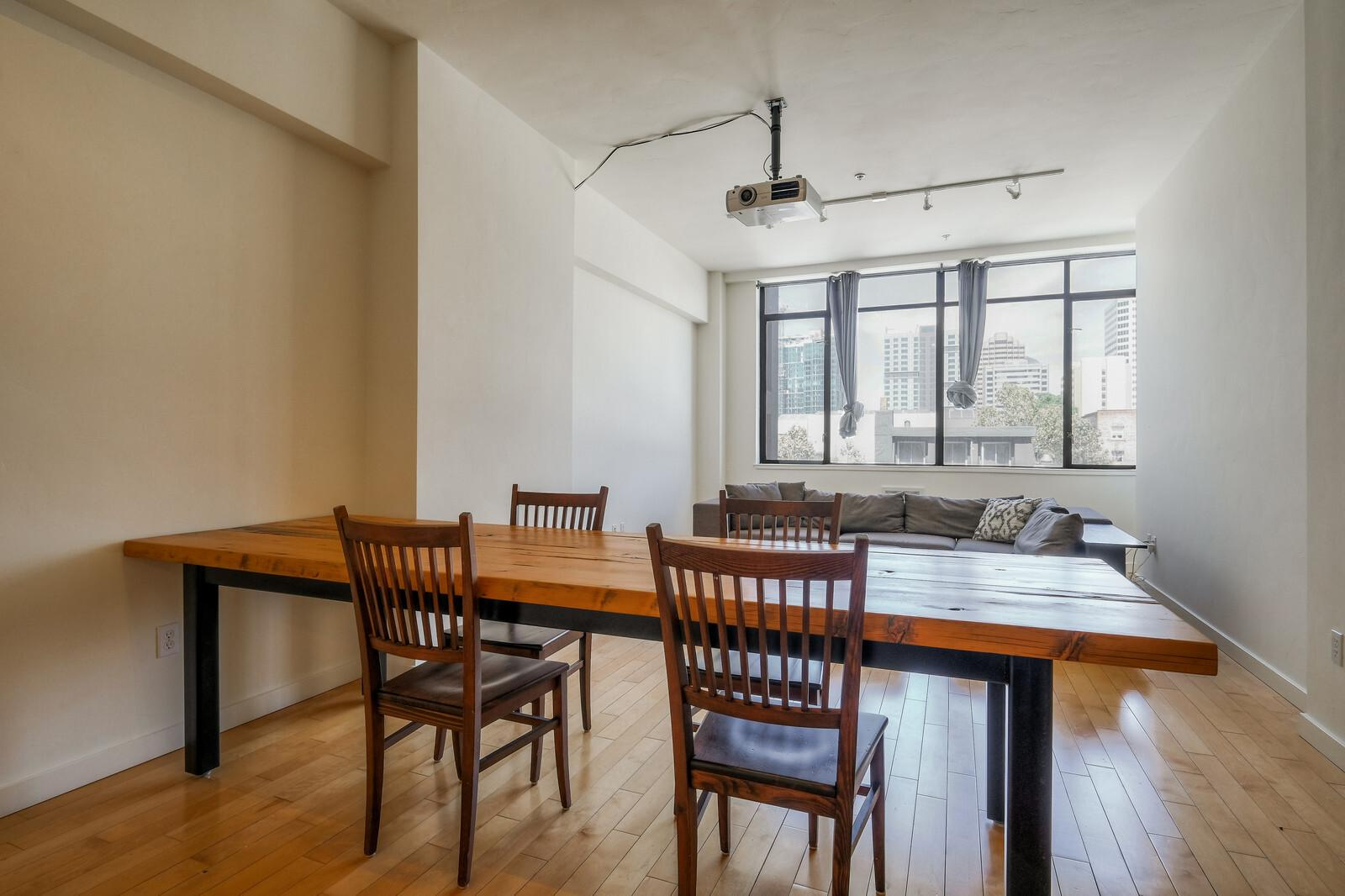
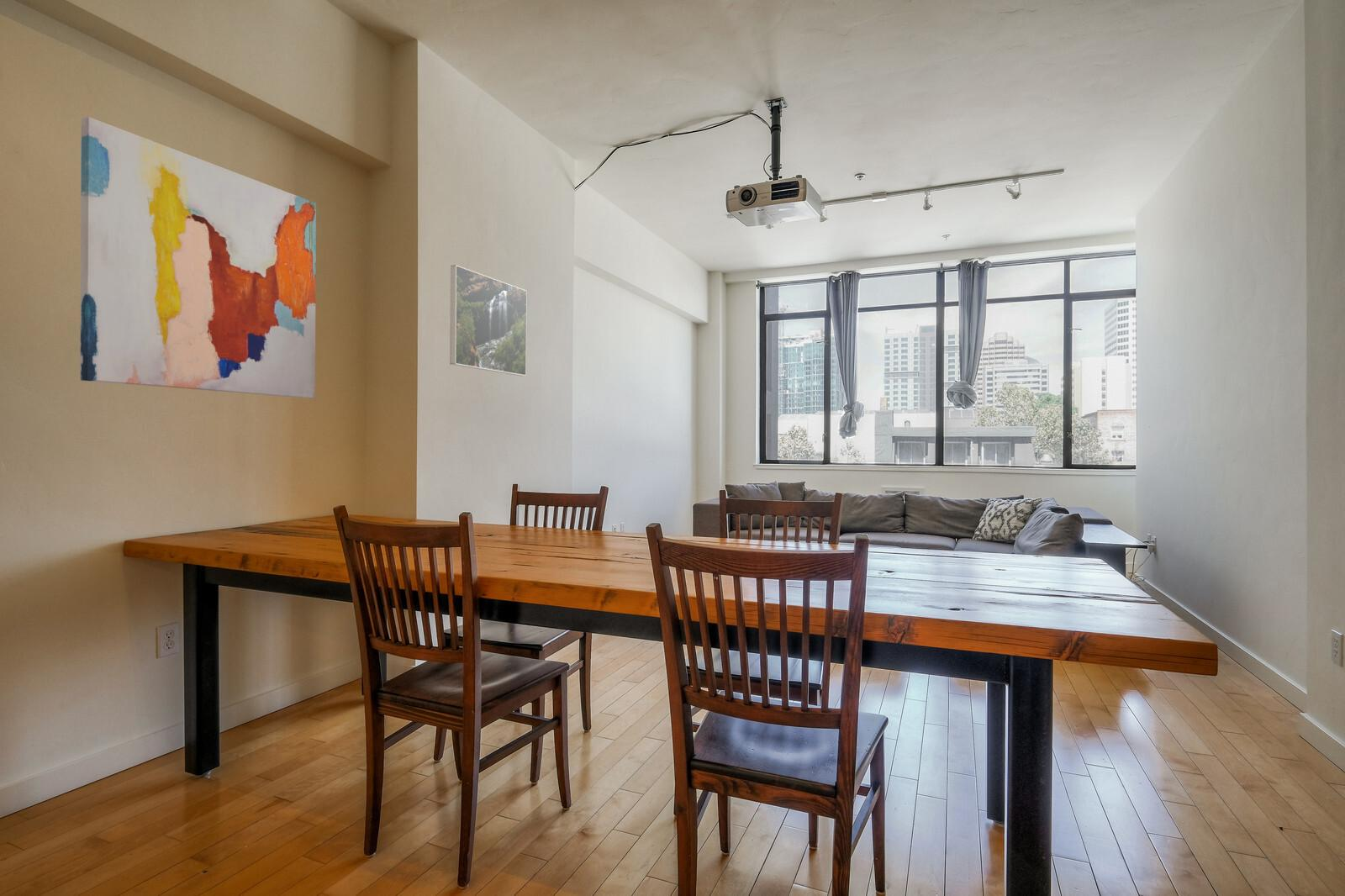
+ wall art (215, 278)
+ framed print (491, 324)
